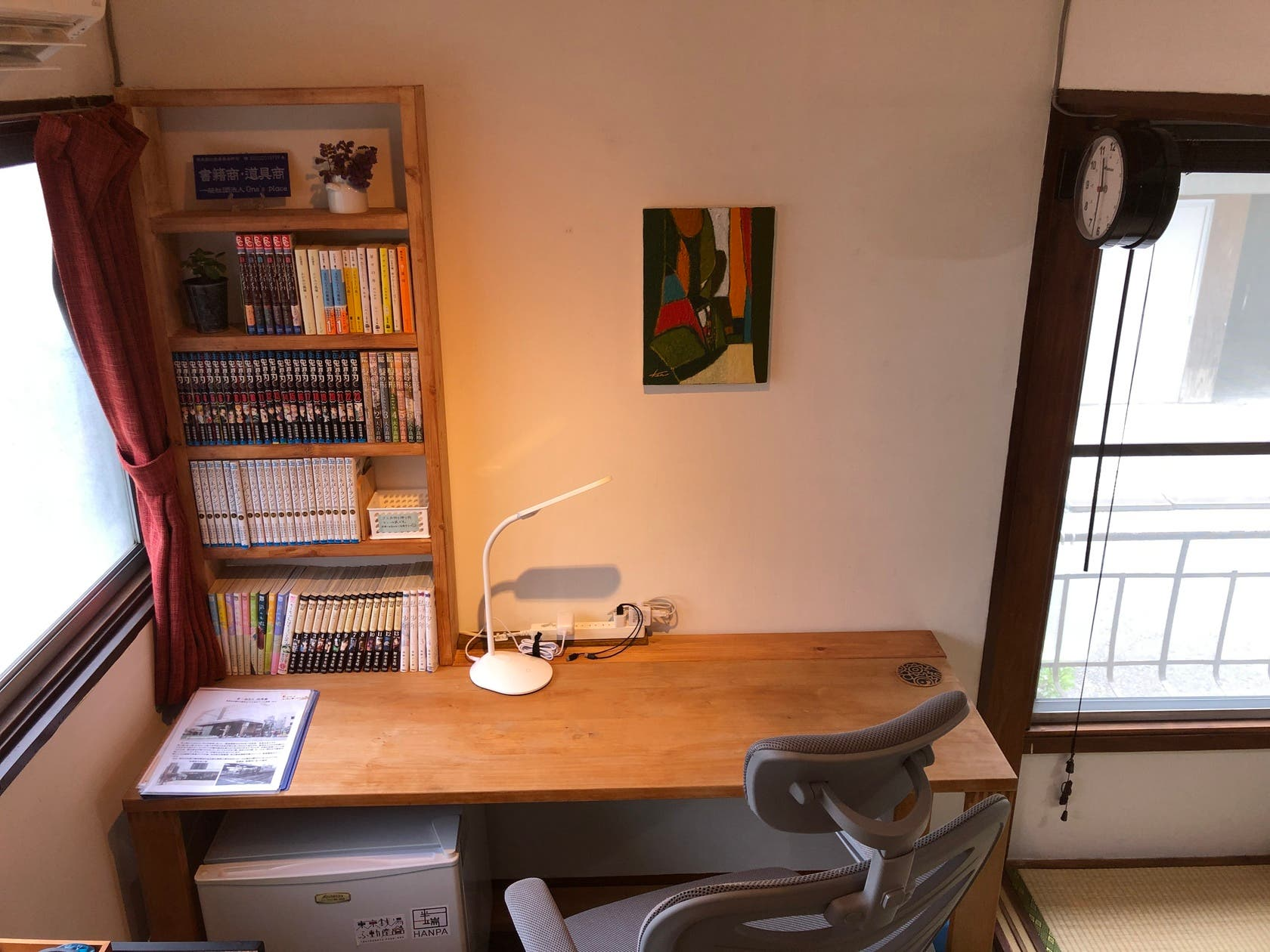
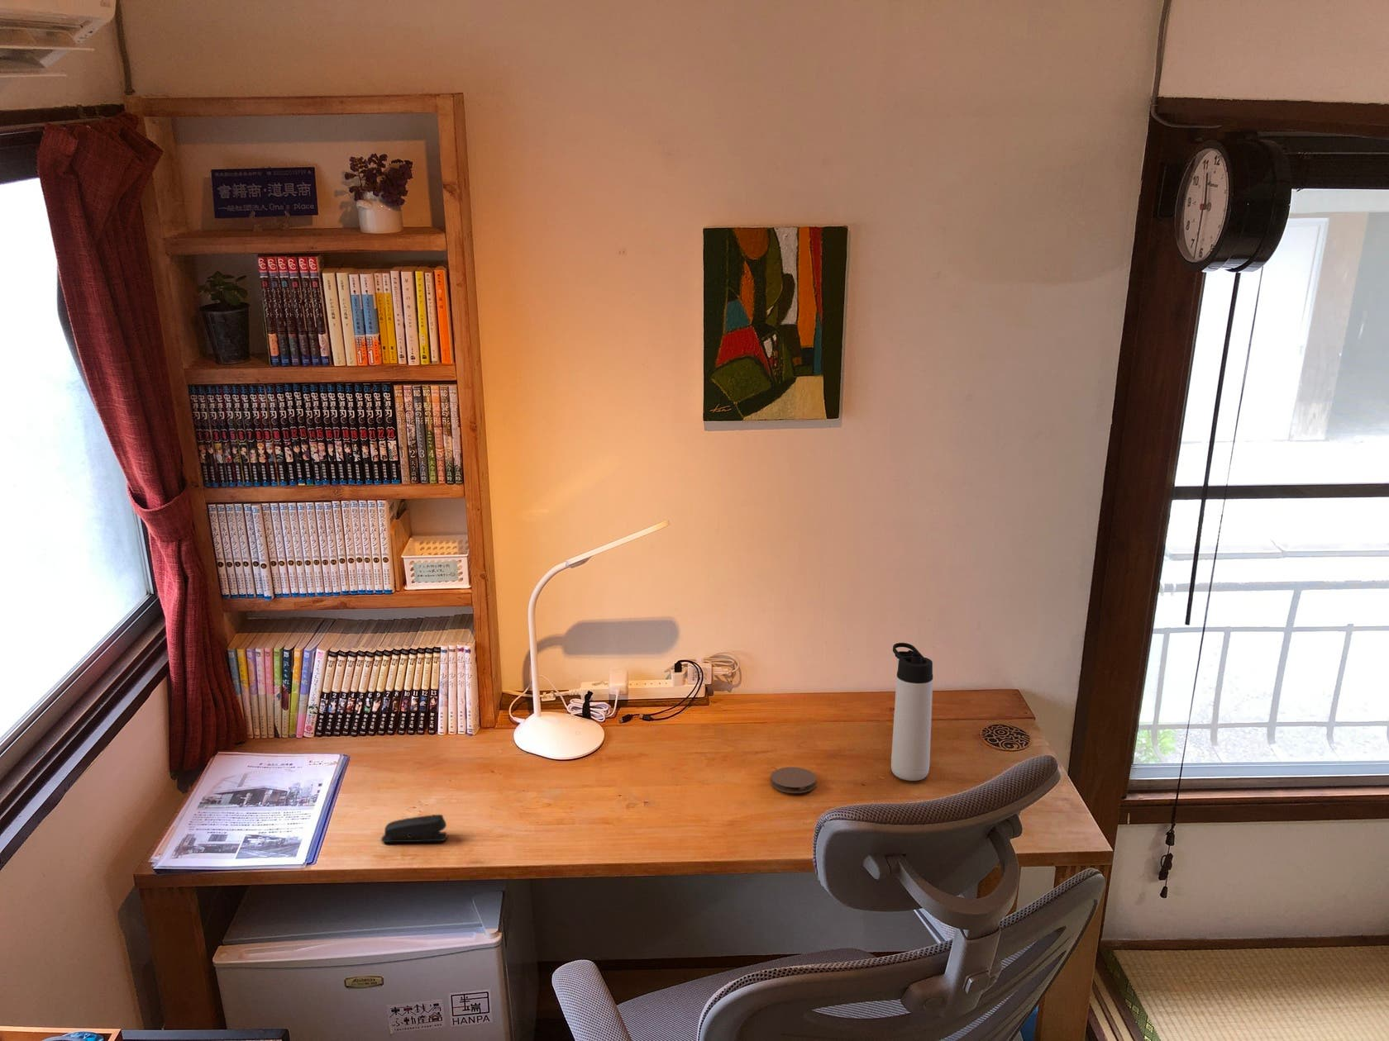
+ stapler (413, 827)
+ thermos bottle (909, 712)
+ coaster (793, 779)
